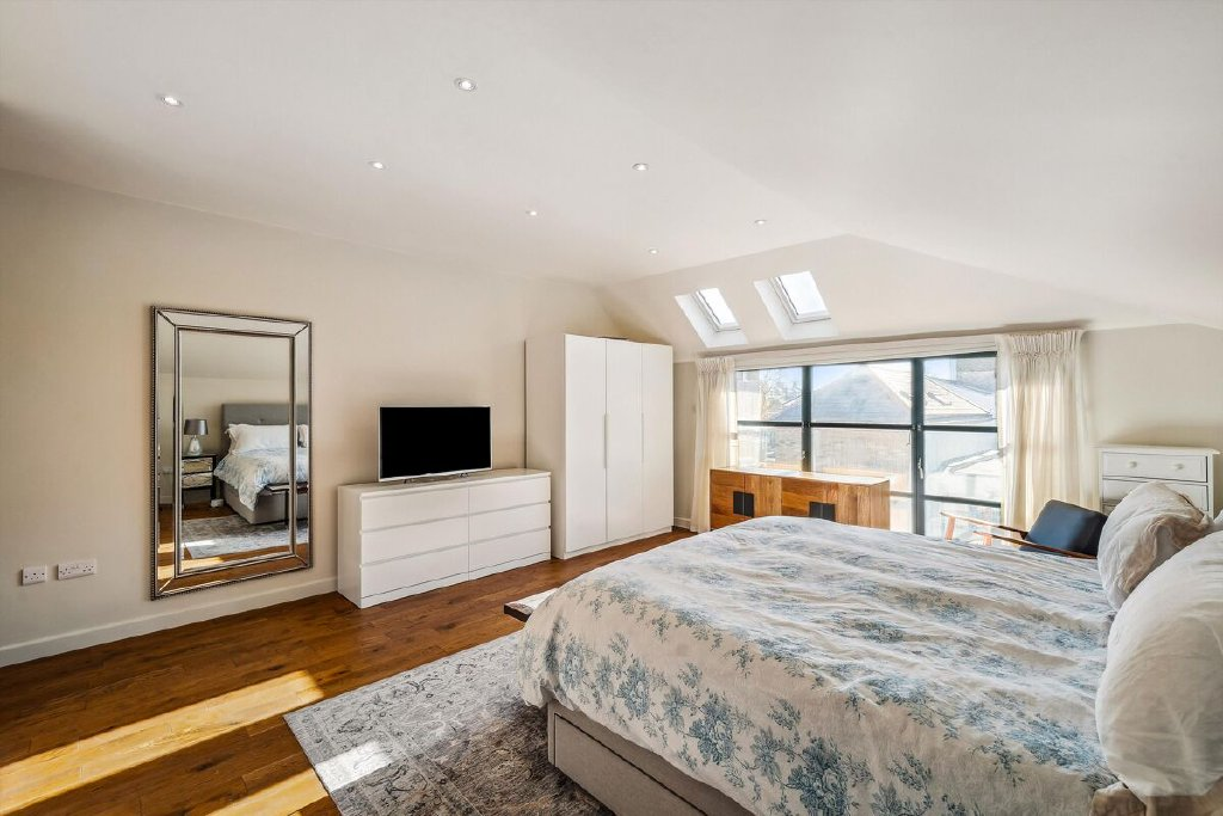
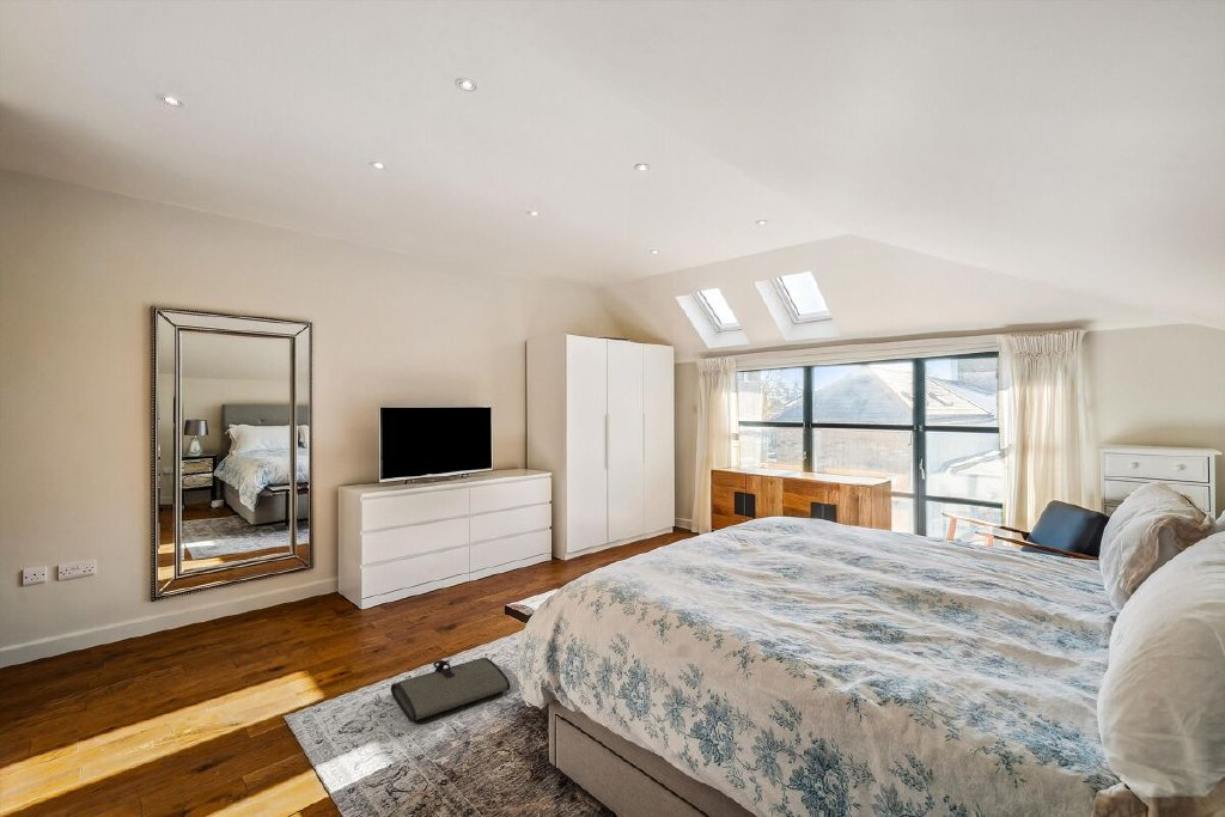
+ tool roll (450, 678)
